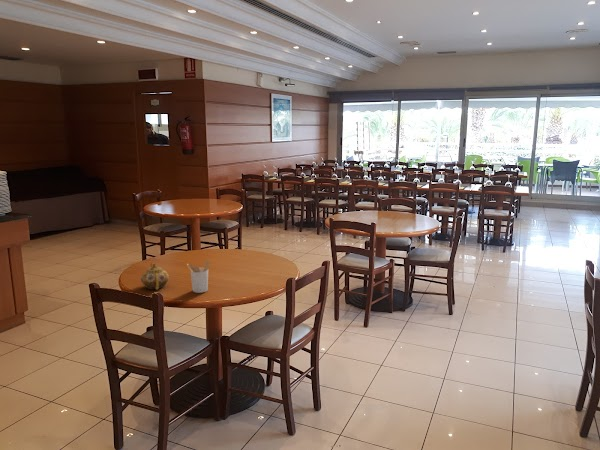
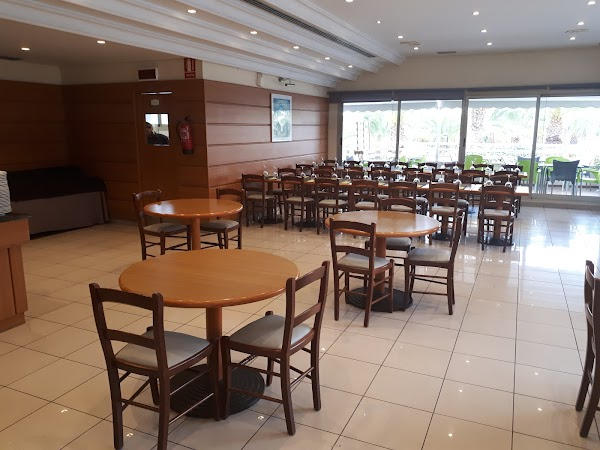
- utensil holder (197, 276)
- teapot (154, 275)
